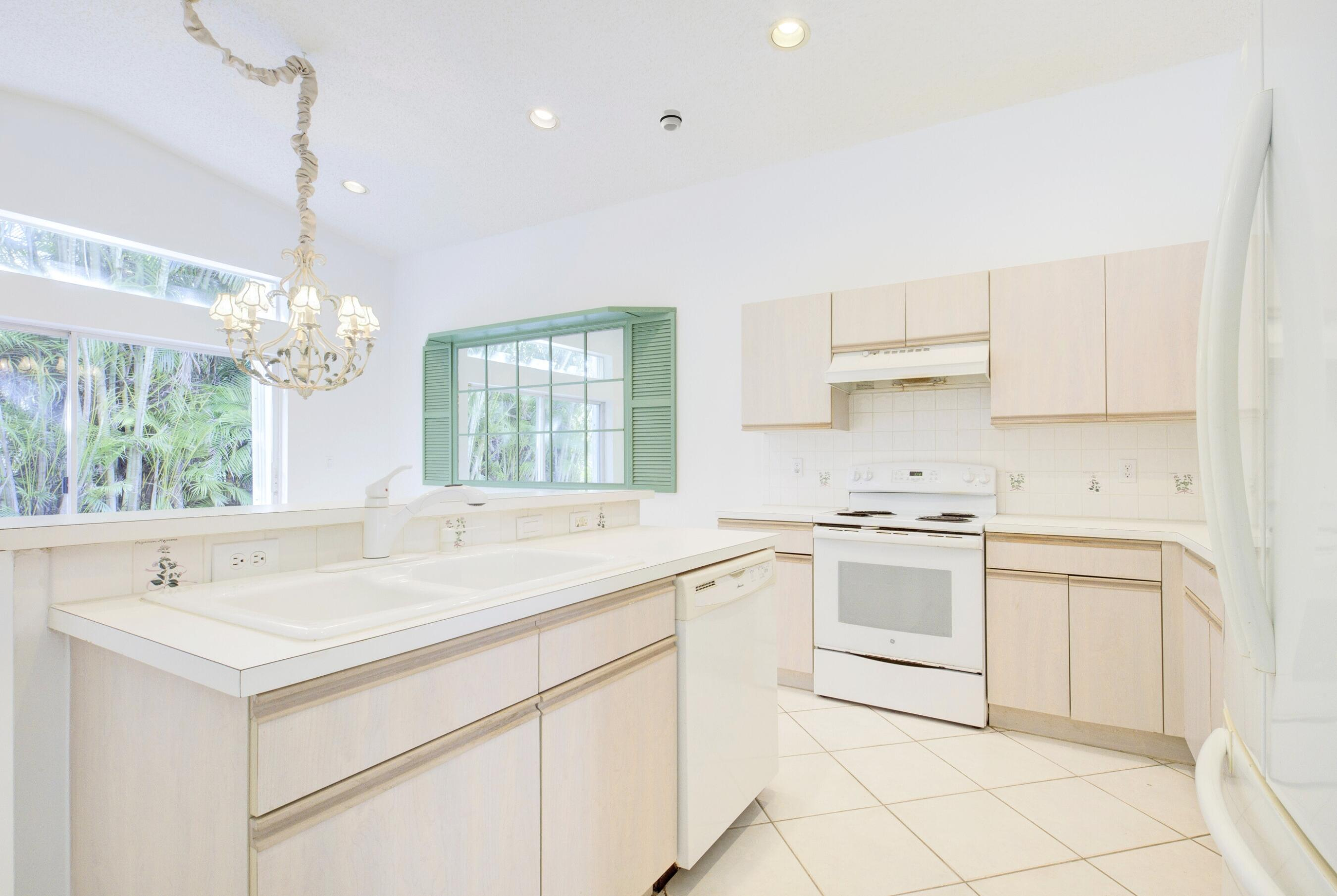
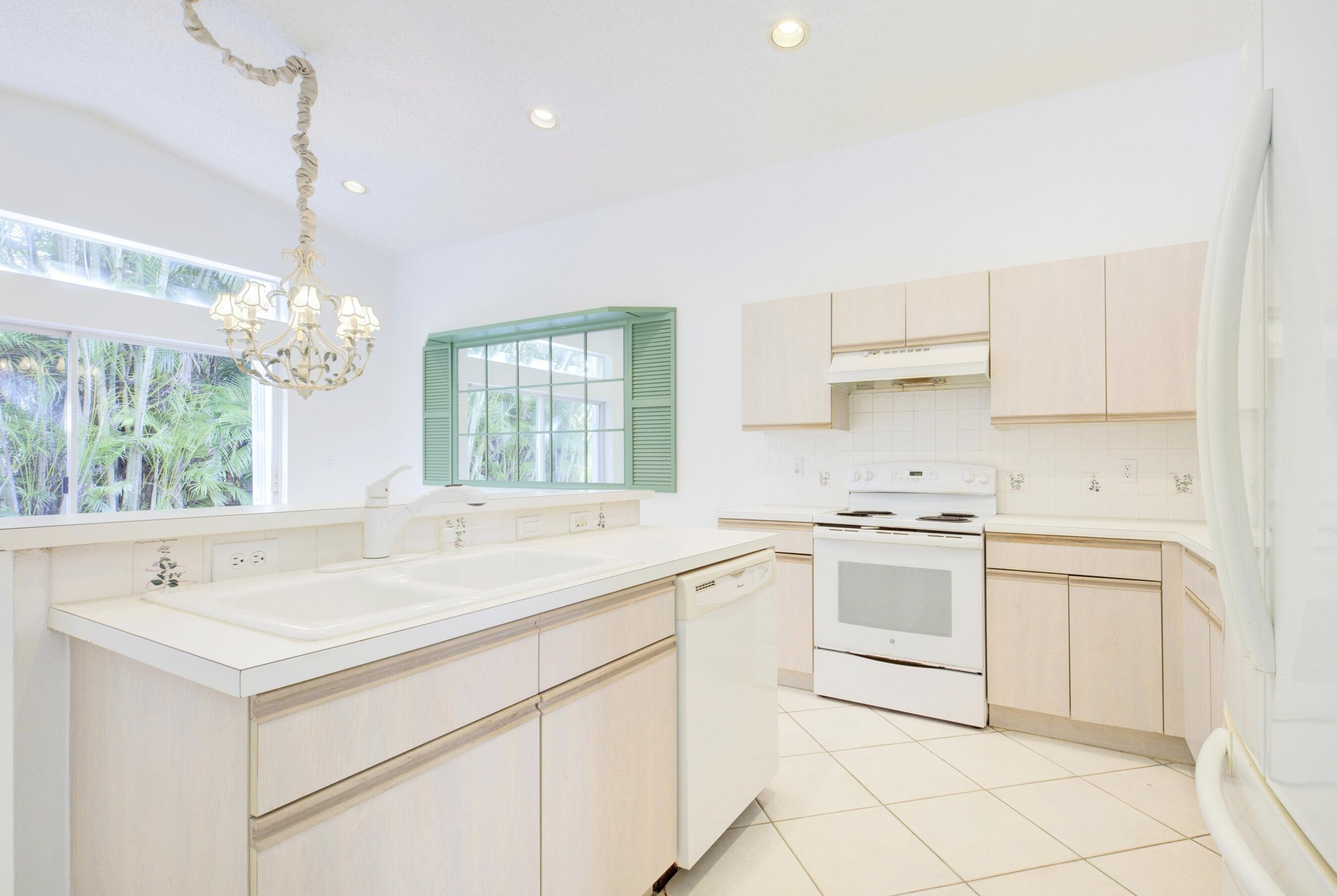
- smoke detector (670, 120)
